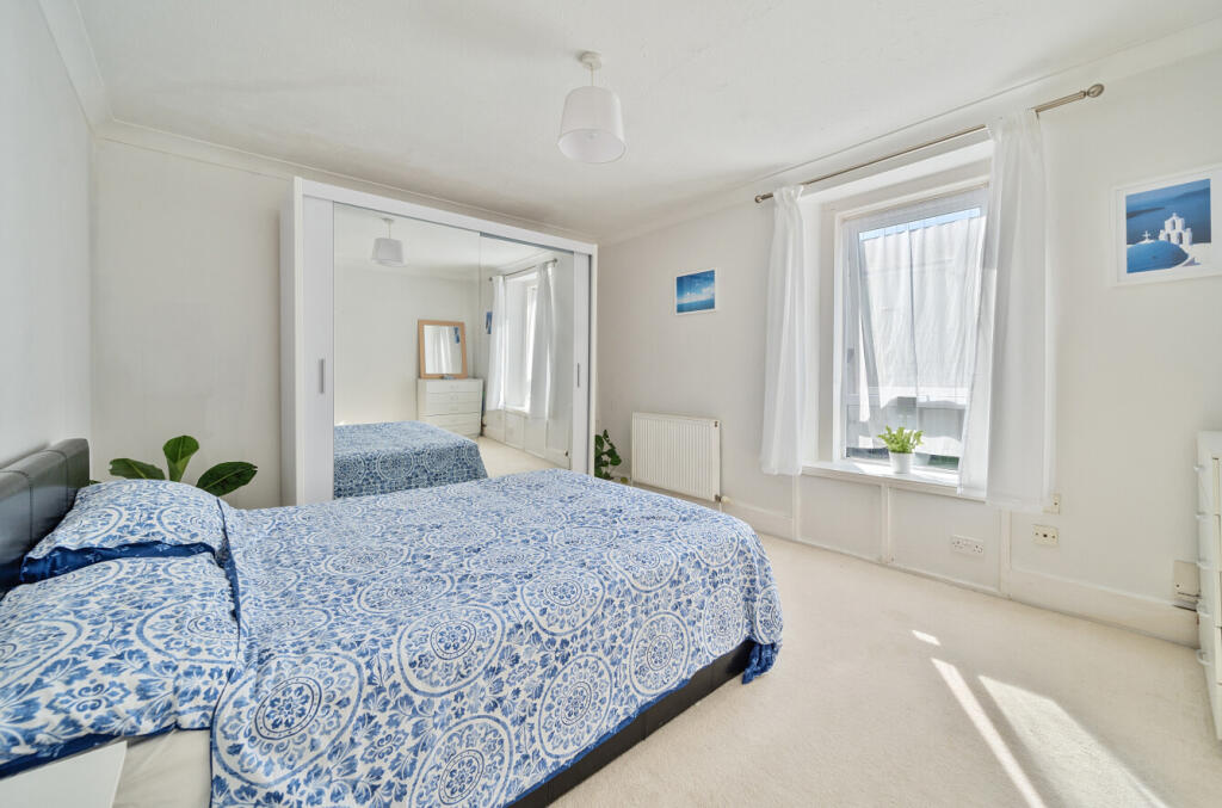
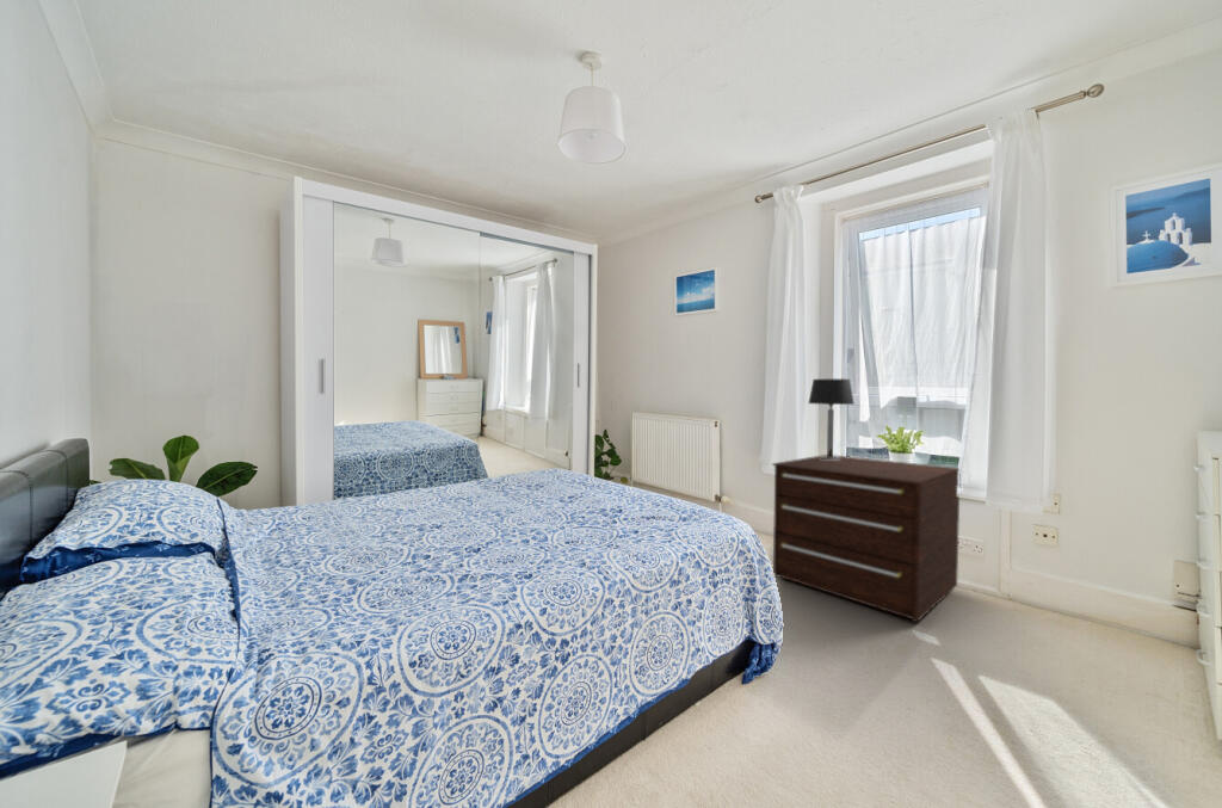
+ dresser (862, 524)
+ table lamp (831, 419)
